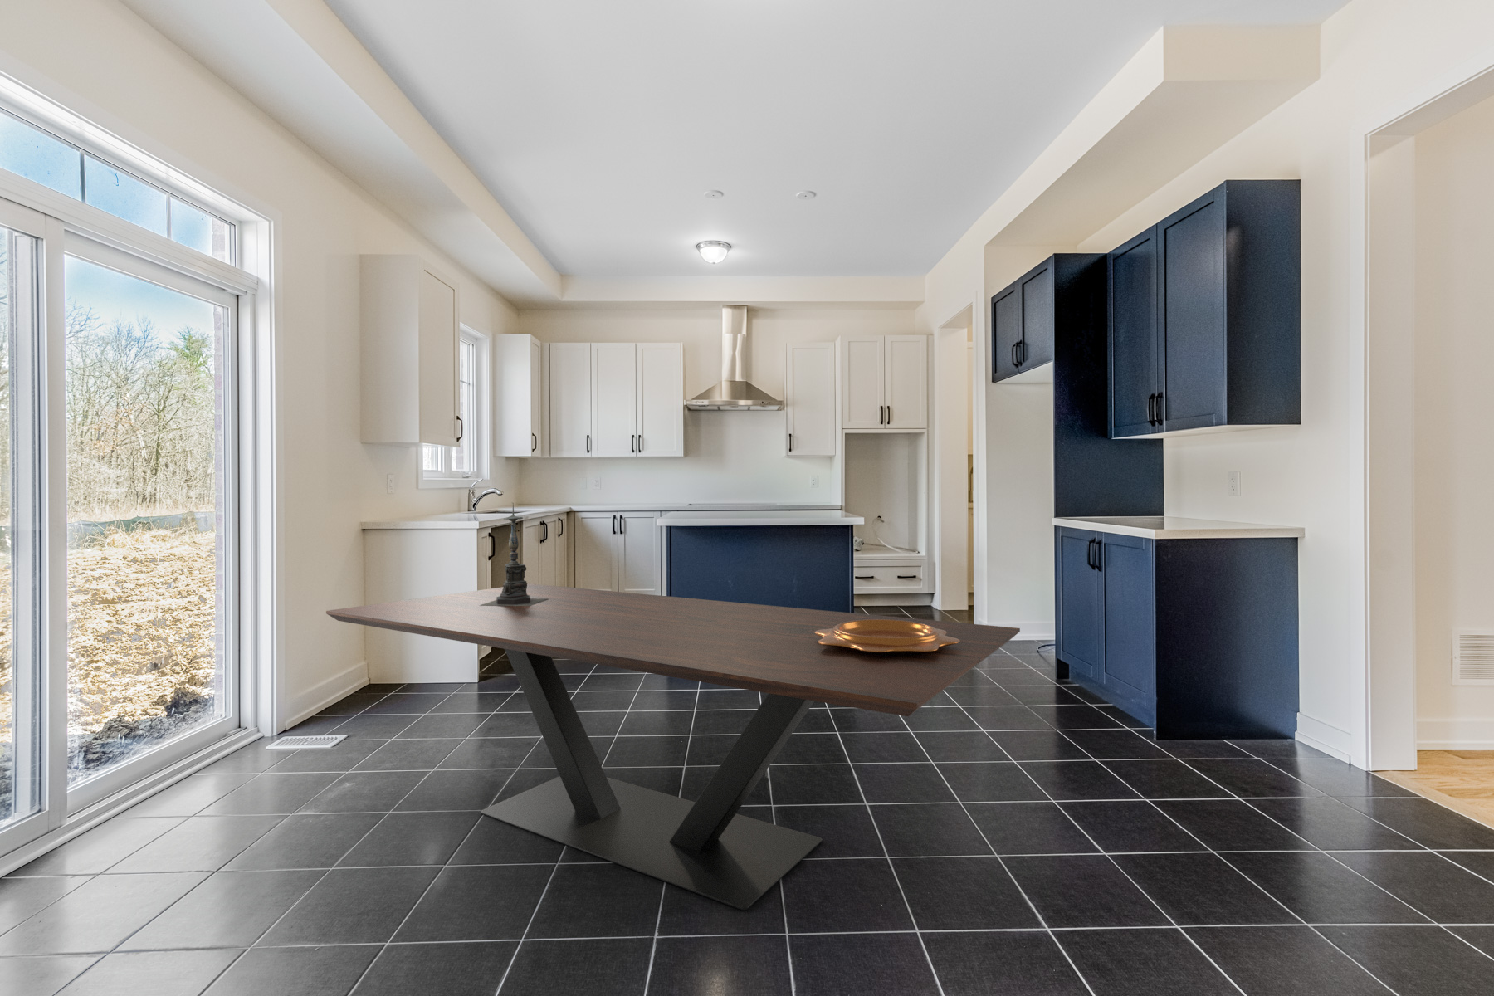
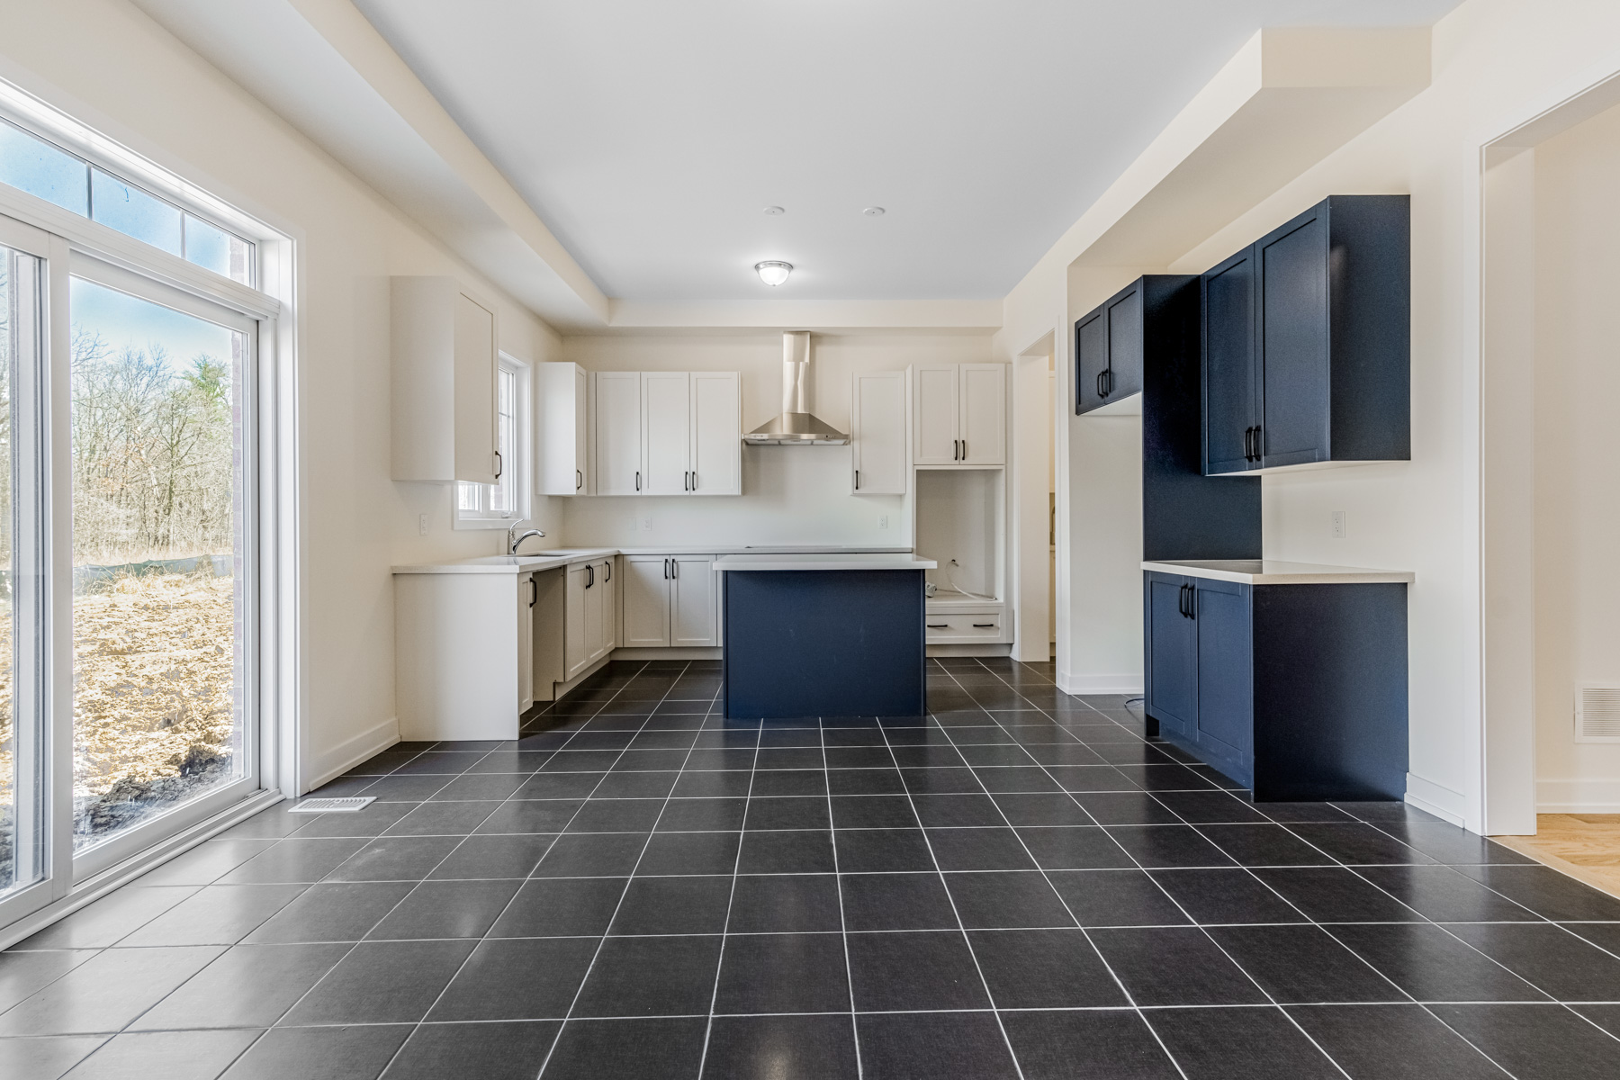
- decorative bowl (883, 635)
- candle holder (514, 552)
- dining table (651, 674)
